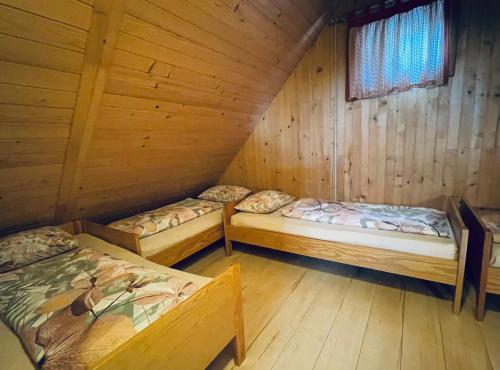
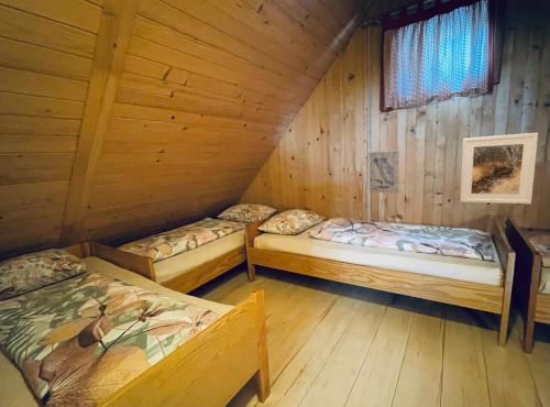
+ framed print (495, 169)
+ wall art (384, 172)
